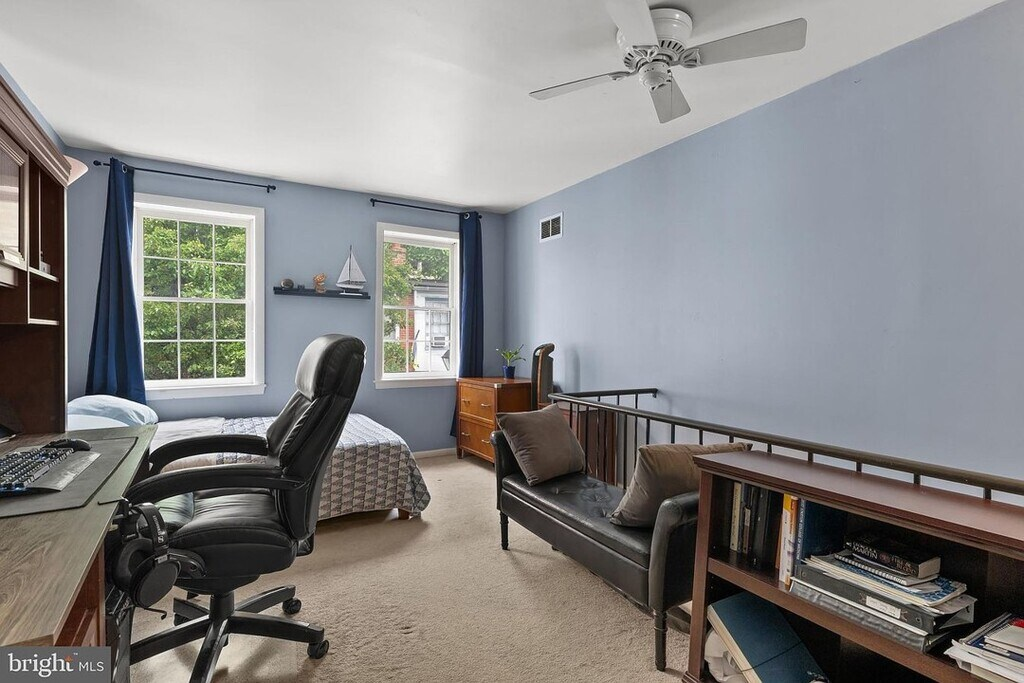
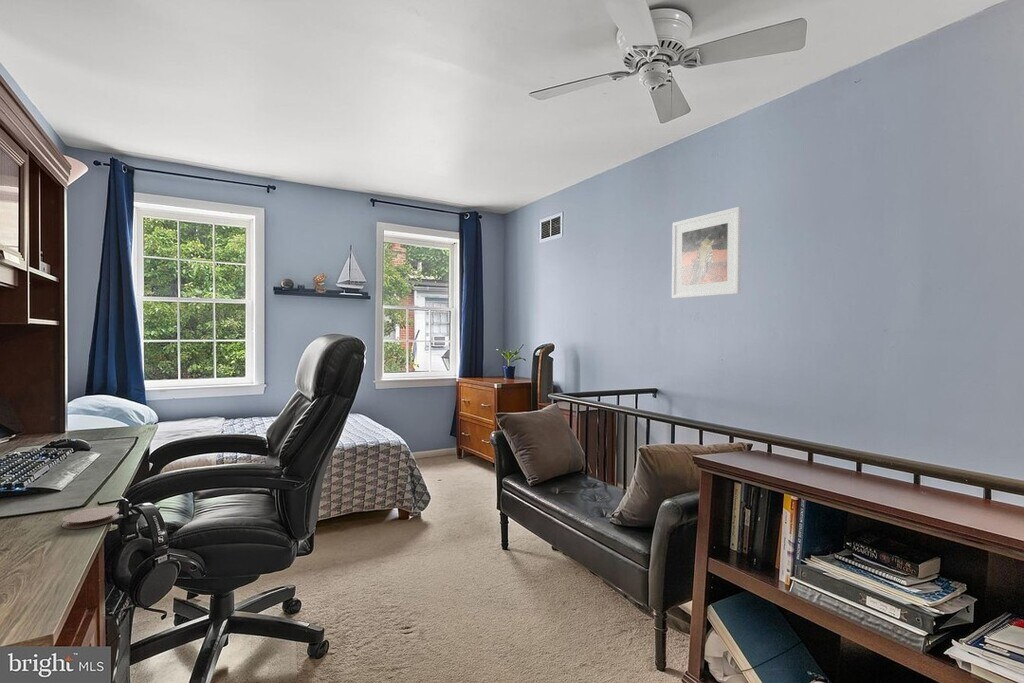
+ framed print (704, 255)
+ coaster (91, 517)
